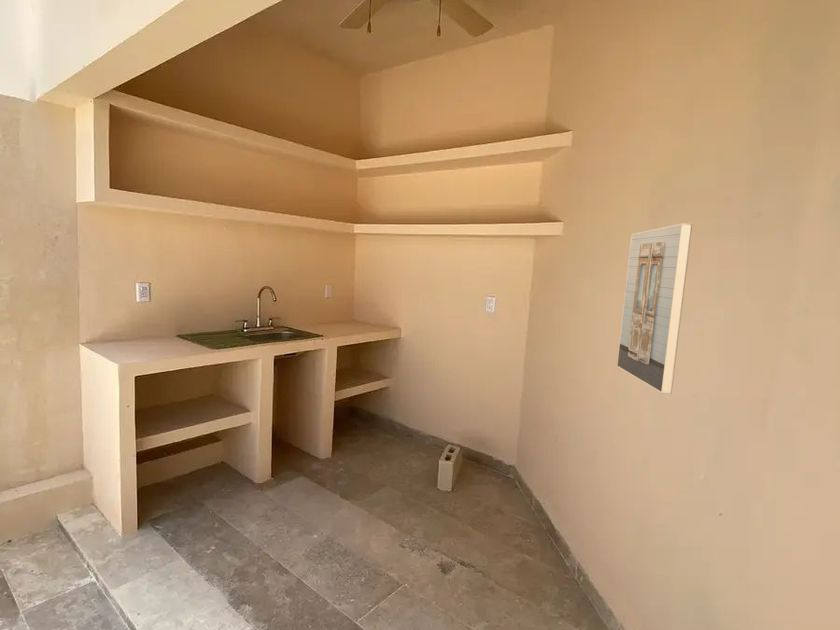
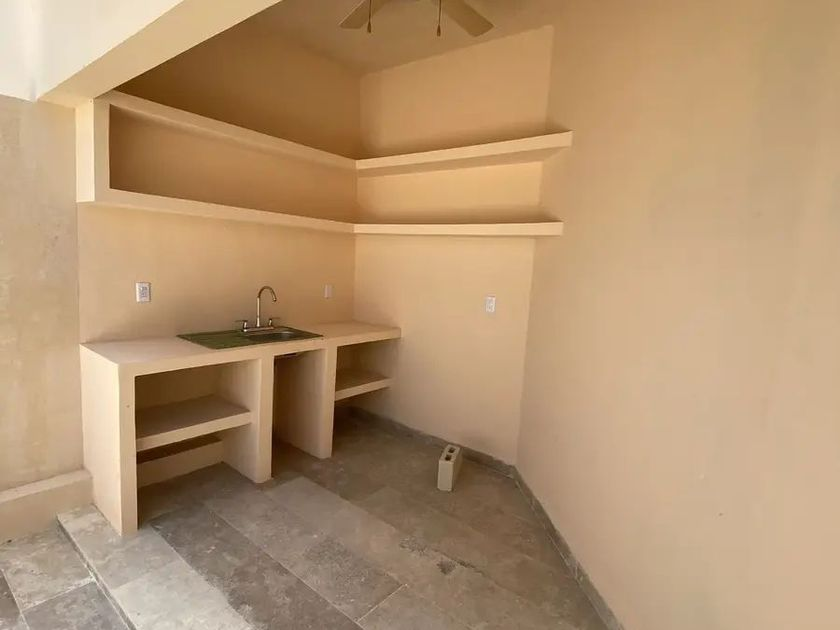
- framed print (649, 305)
